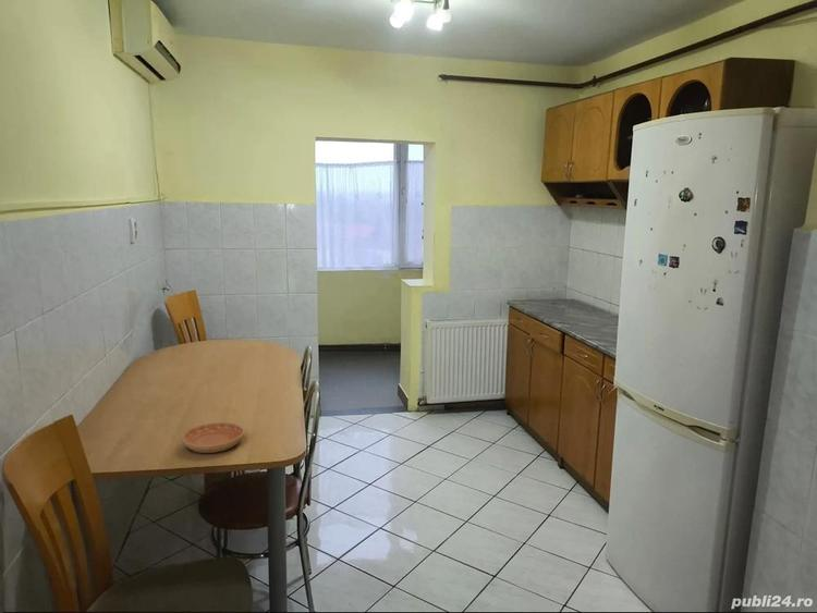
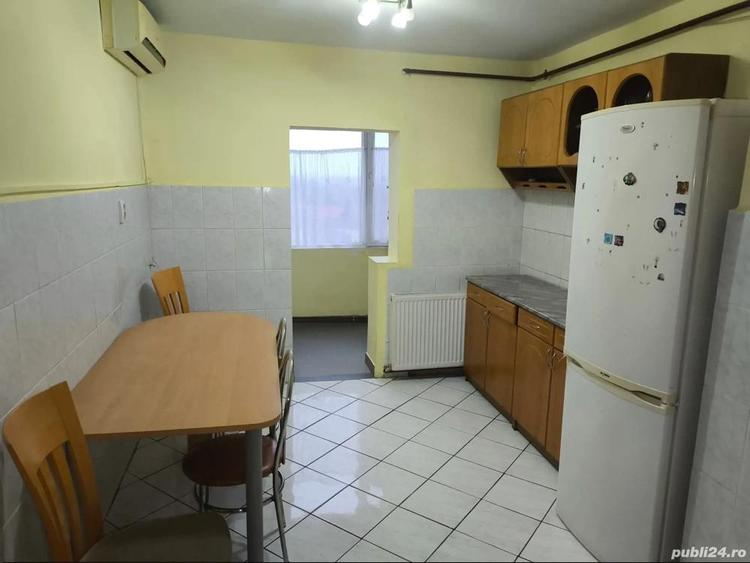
- saucer (214, 438)
